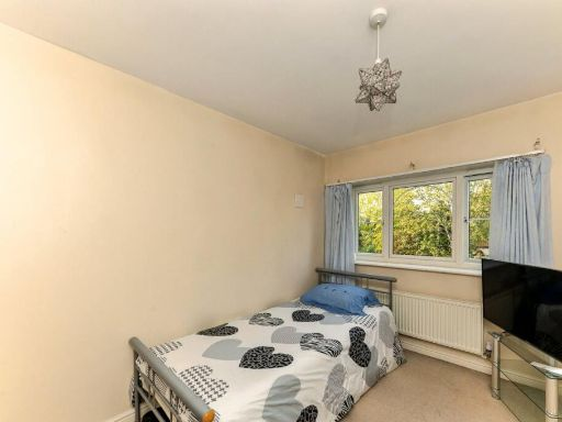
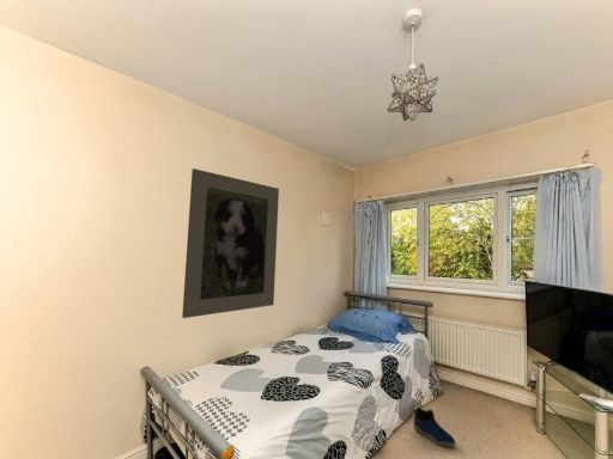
+ sneaker (433, 424)
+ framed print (237, 244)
